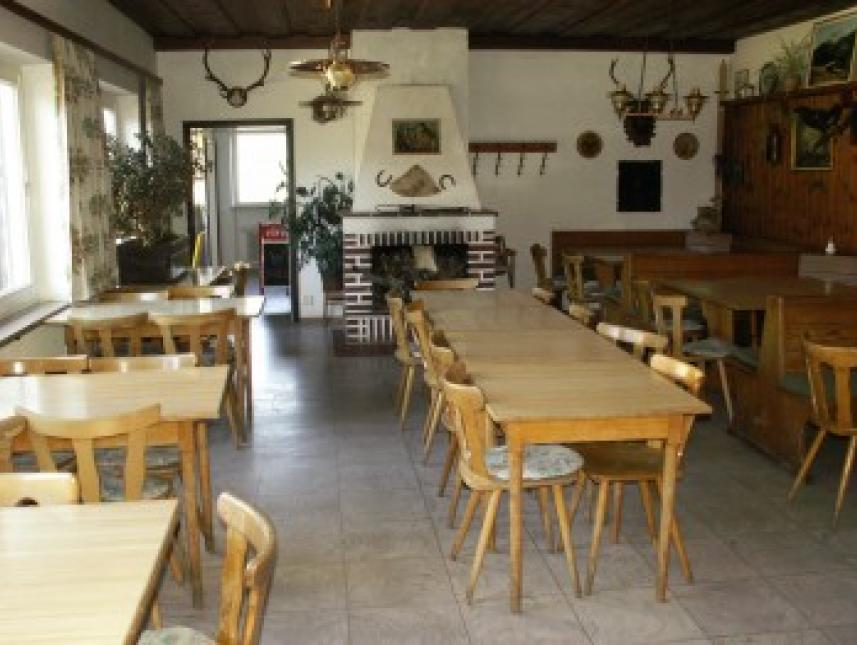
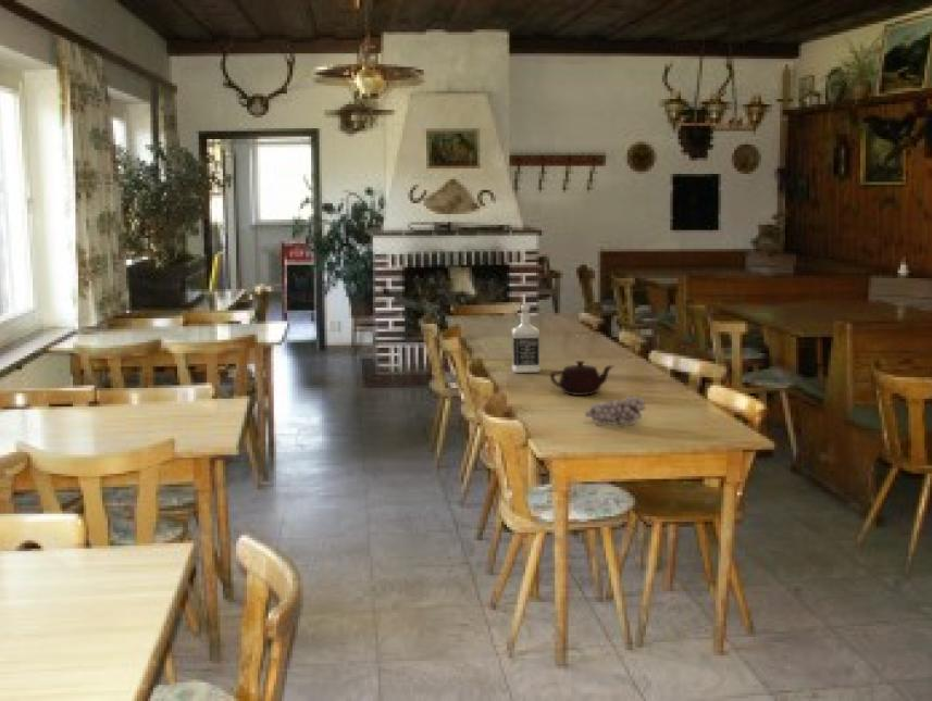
+ fruit (614, 410)
+ bottle (525, 337)
+ teapot (582, 376)
